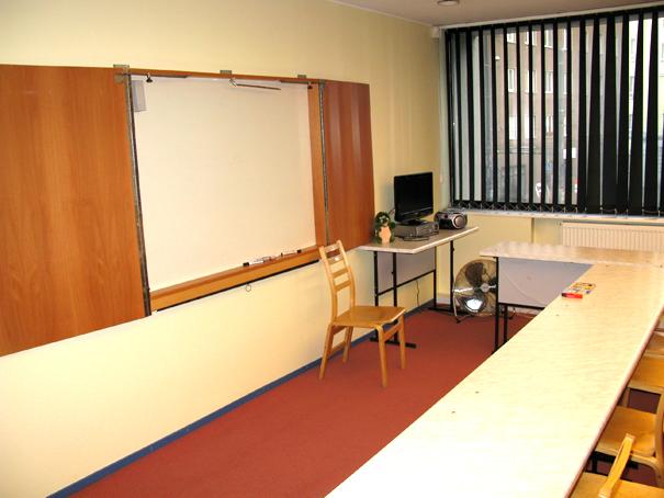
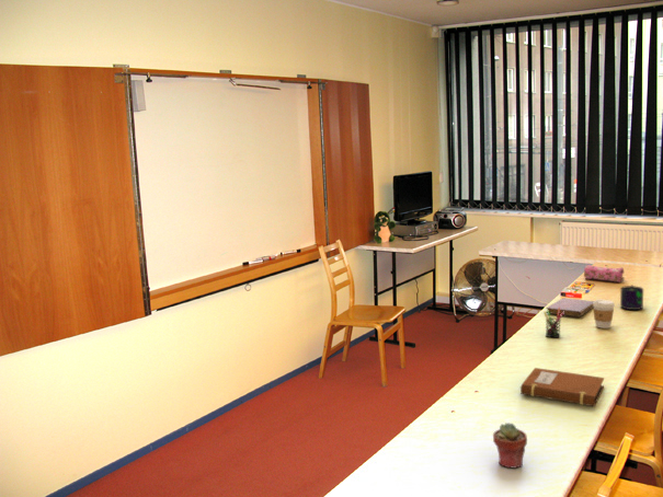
+ notebook (571, 307)
+ pencil case (603, 273)
+ potted succulent (510, 442)
+ coffee cup (603, 313)
+ notebook (560, 385)
+ mug (632, 297)
+ pen holder (552, 322)
